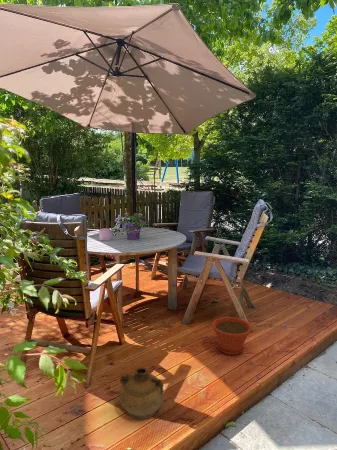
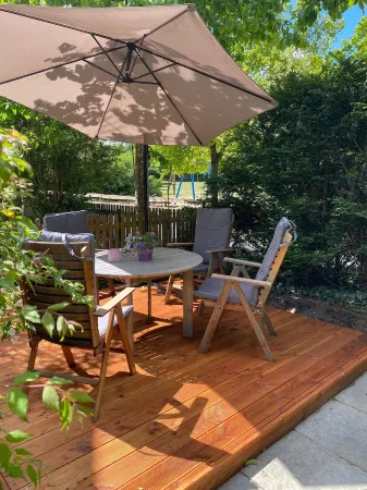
- ceramic jug (141, 389)
- plant pot (231, 337)
